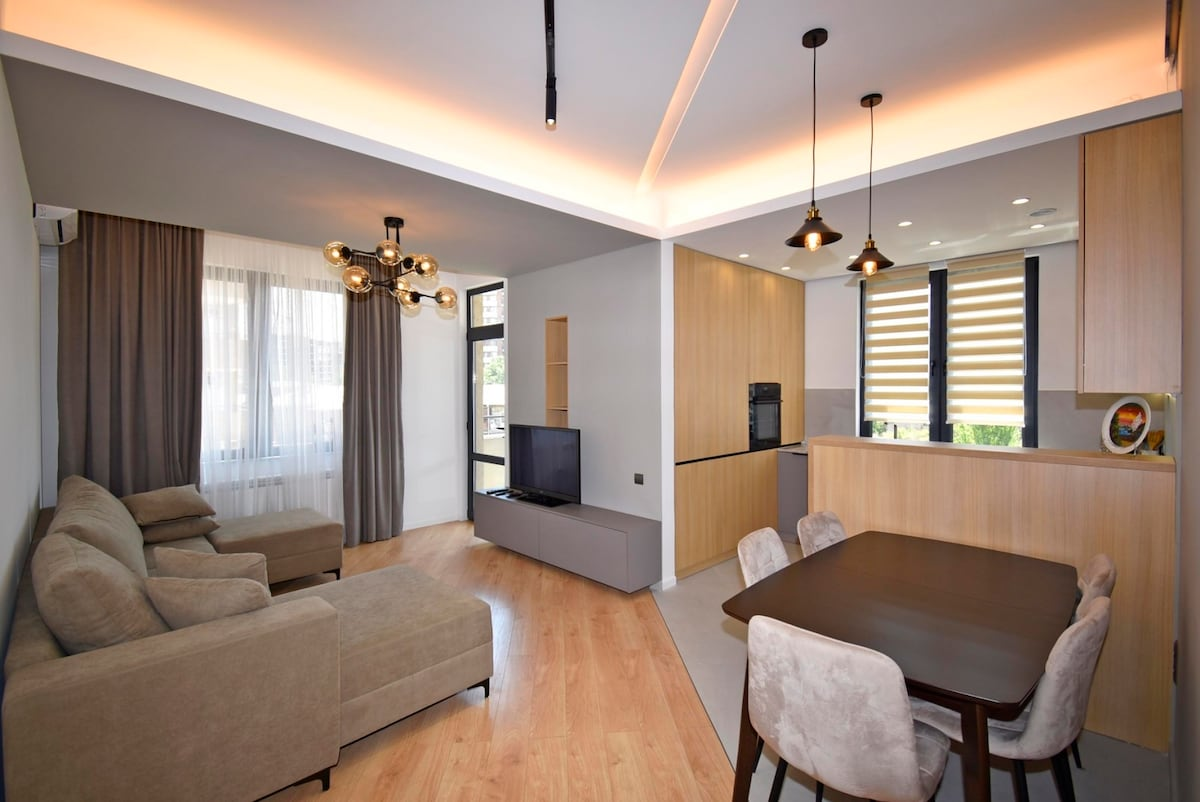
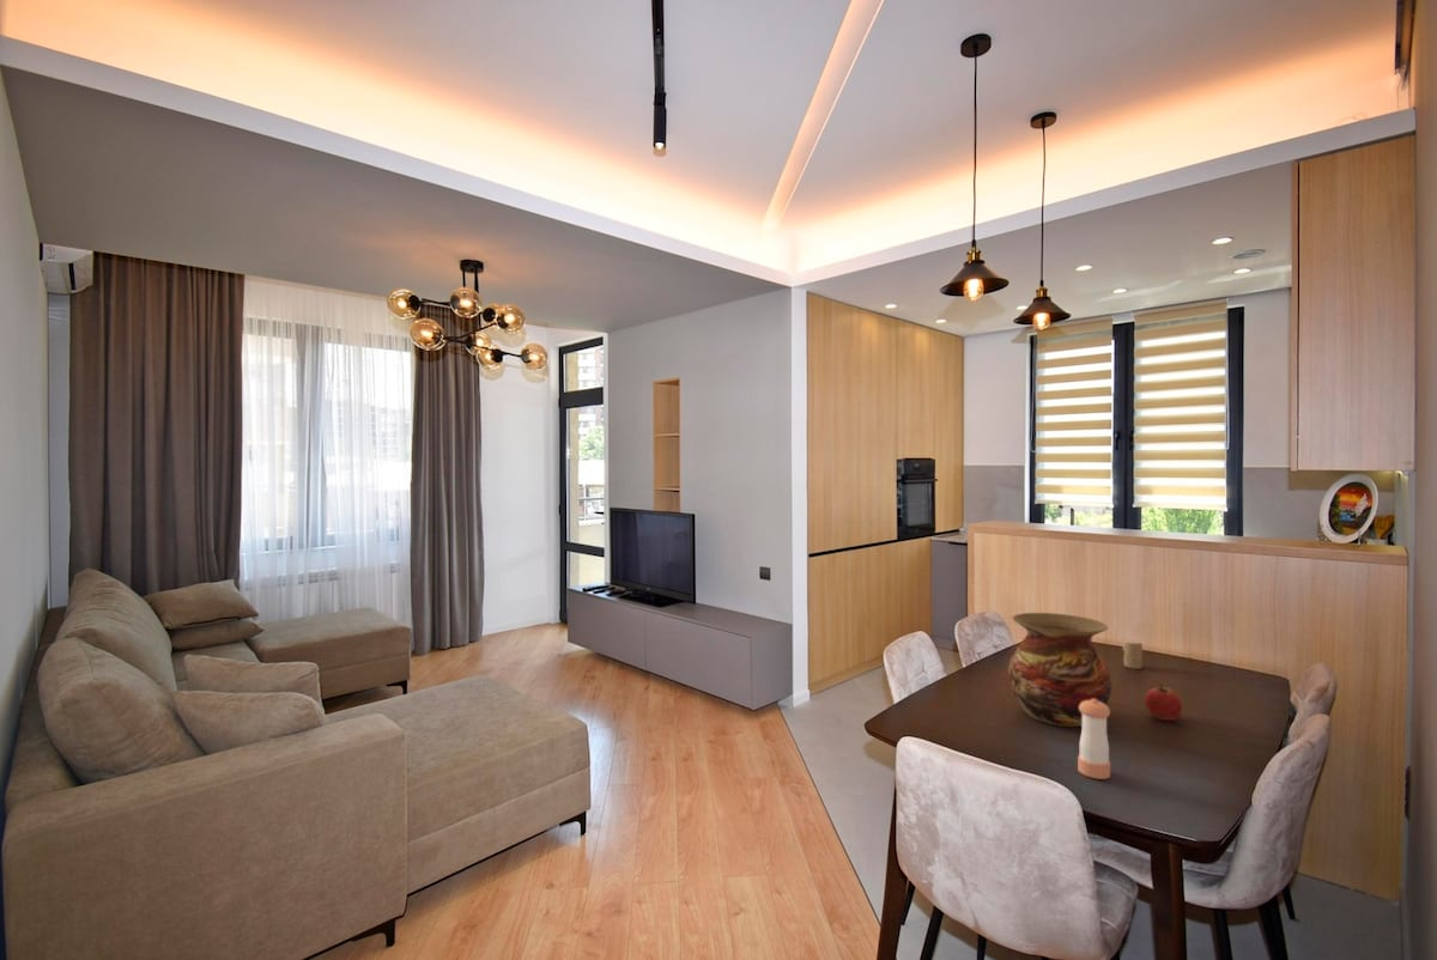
+ candle (1132, 654)
+ apple (1163, 701)
+ vase (1057, 668)
+ pepper shaker (1093, 735)
